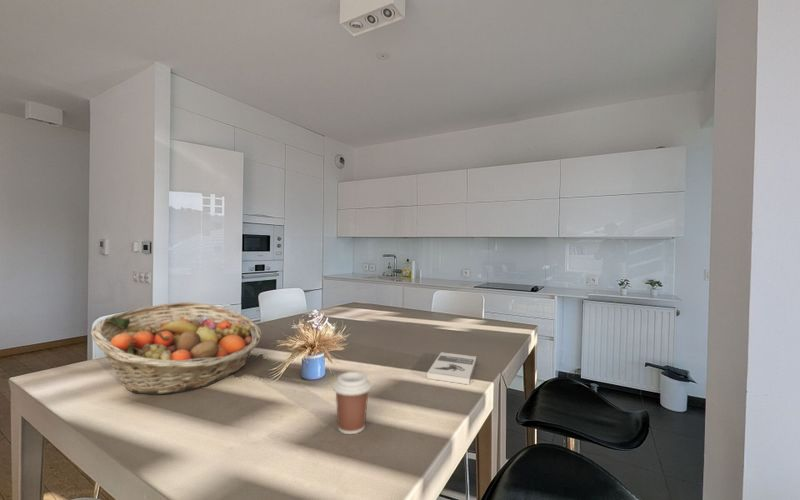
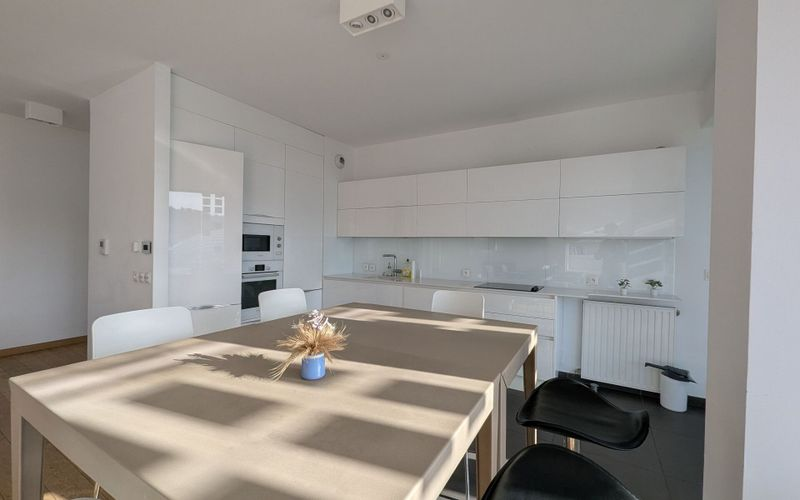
- coffee cup (352, 401)
- book (453, 366)
- fruit basket (187, 341)
